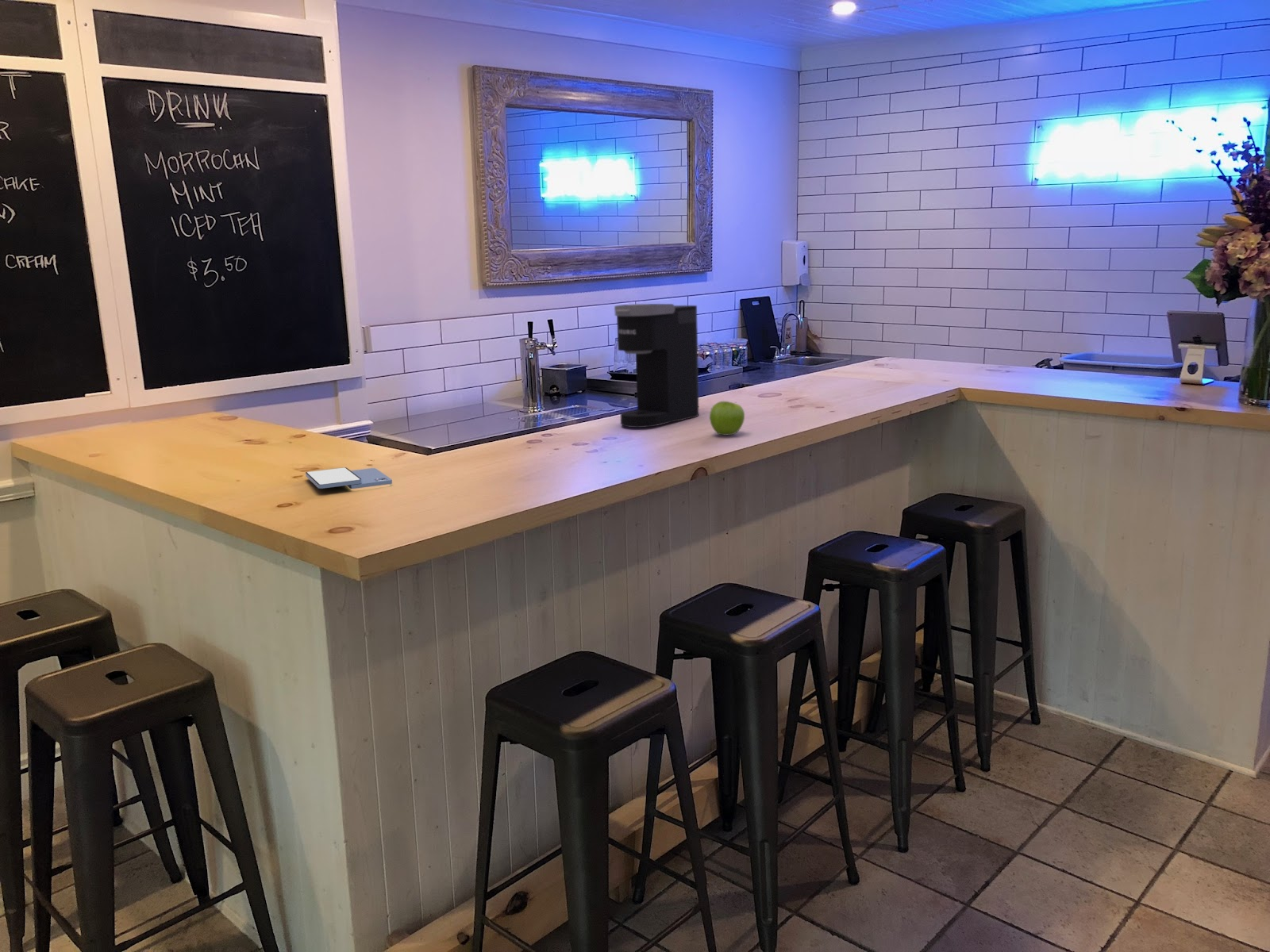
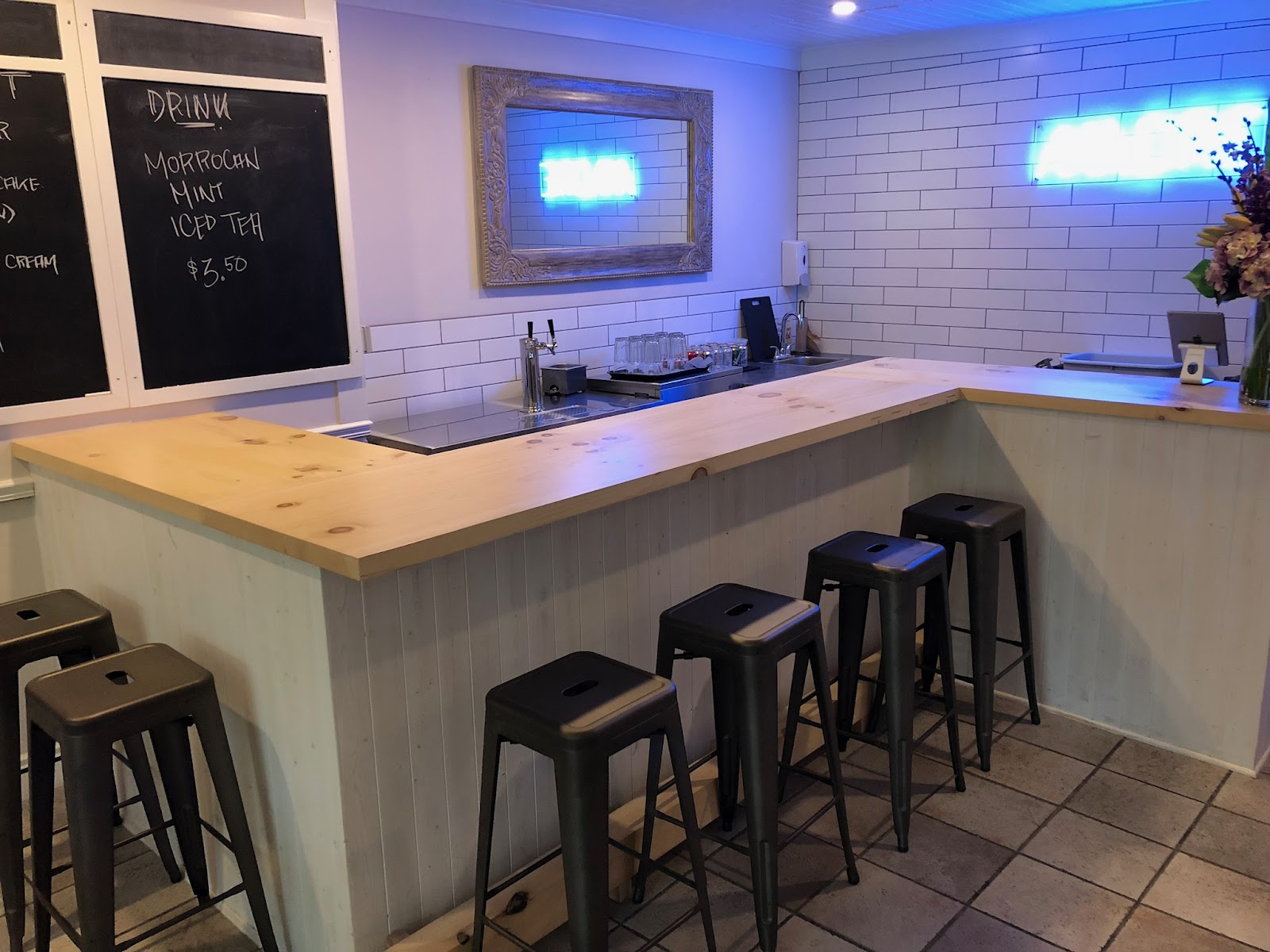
- smartphone (348, 478)
- fruit (727, 417)
- coffee maker (658, 362)
